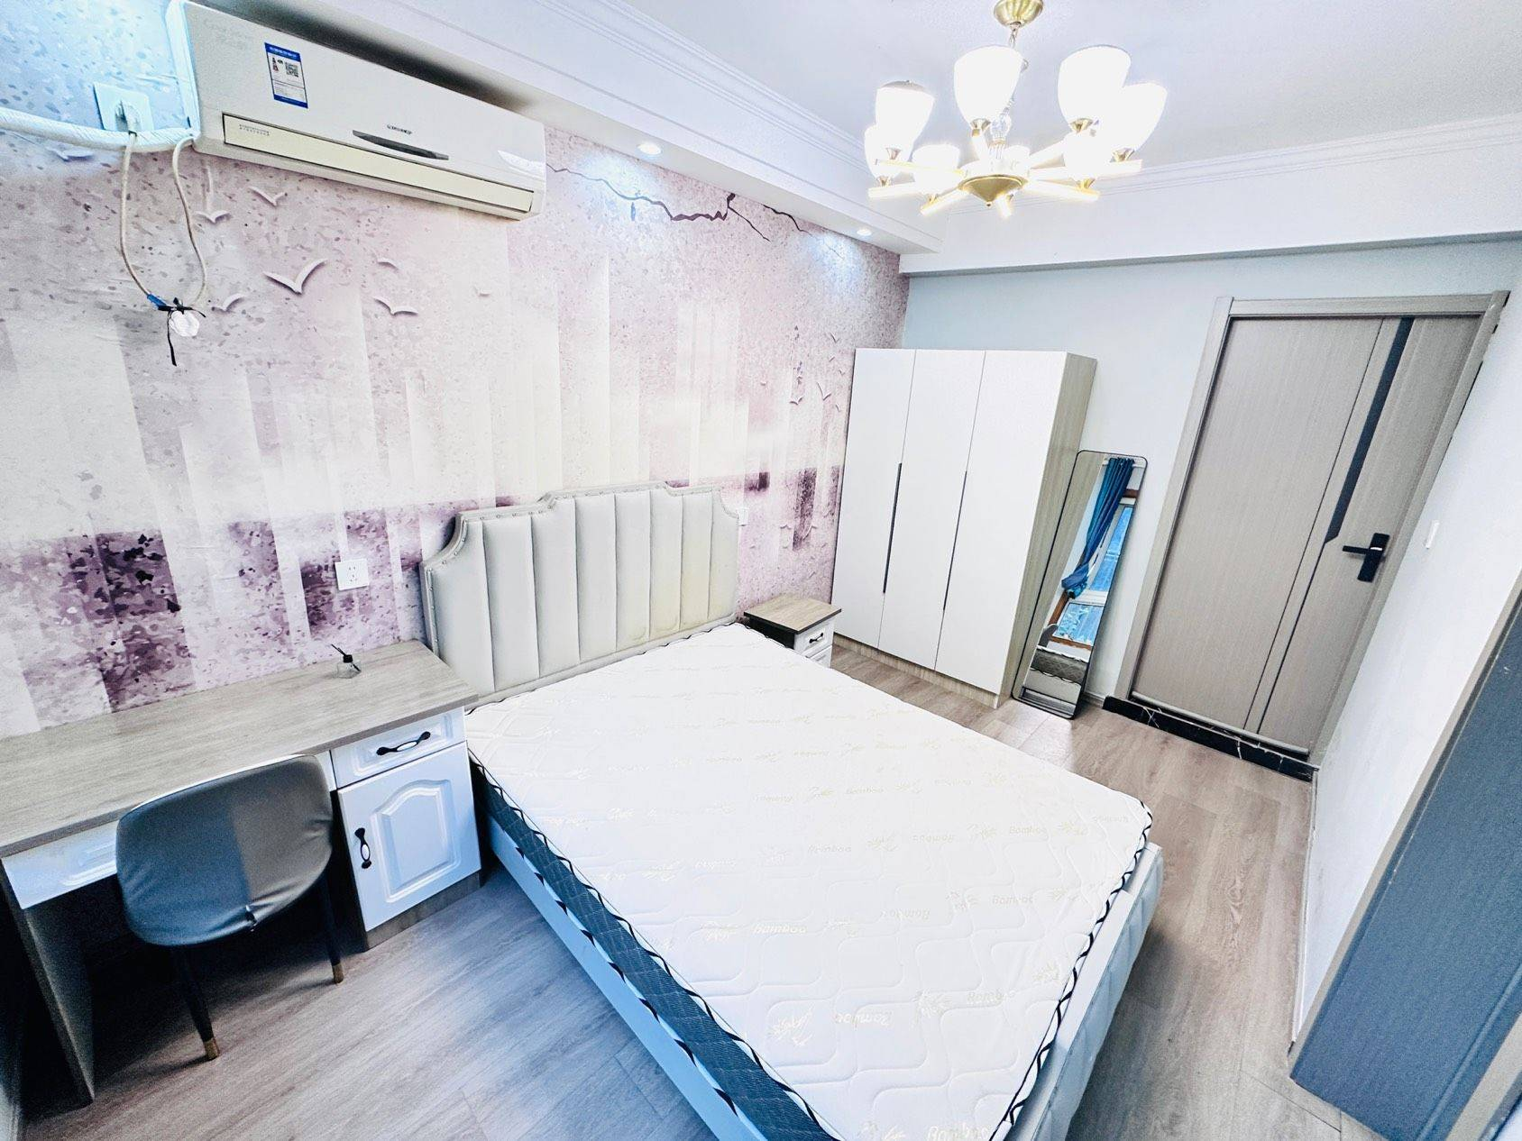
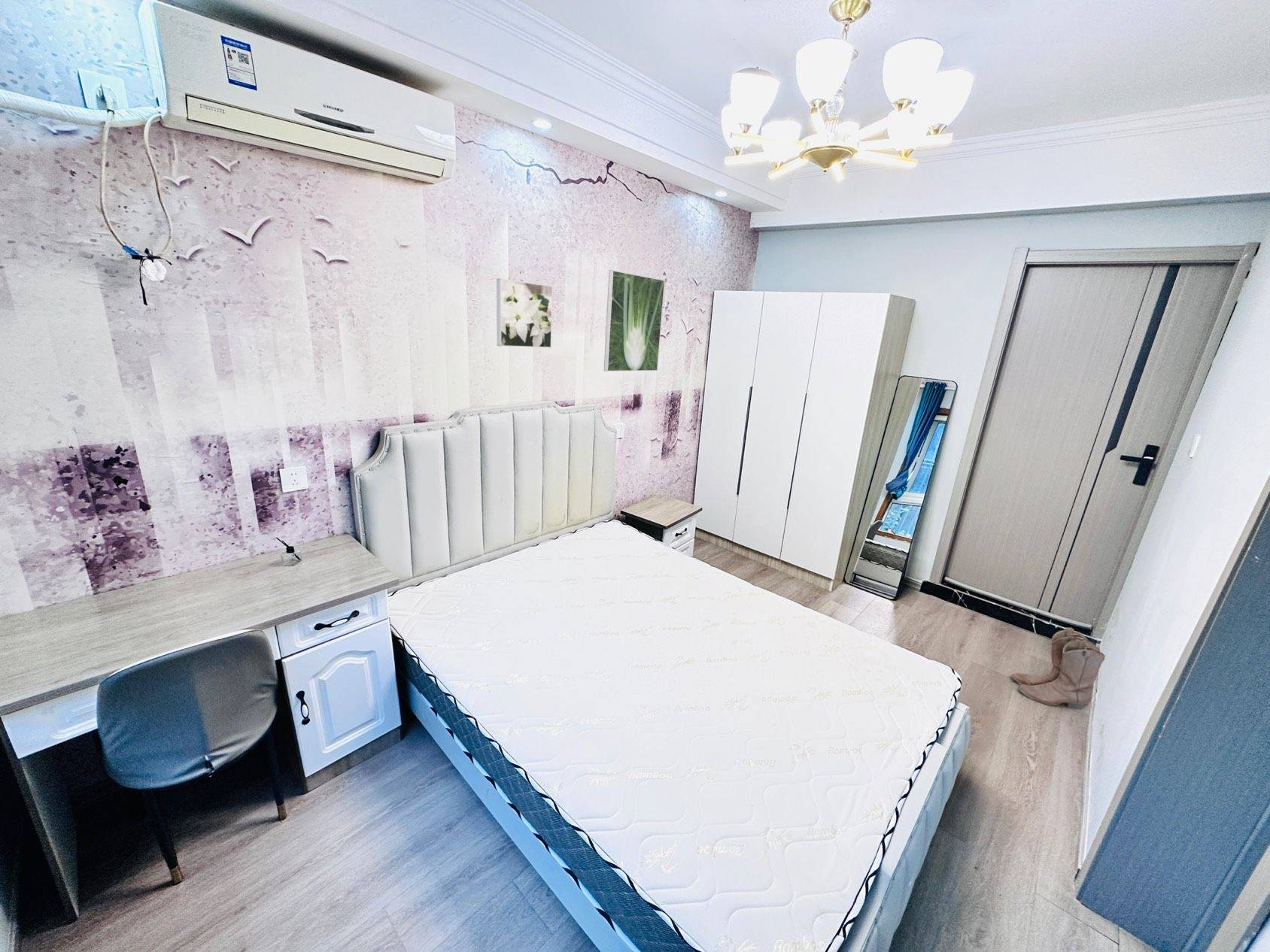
+ boots (1056, 664)
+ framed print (635, 324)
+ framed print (525, 315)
